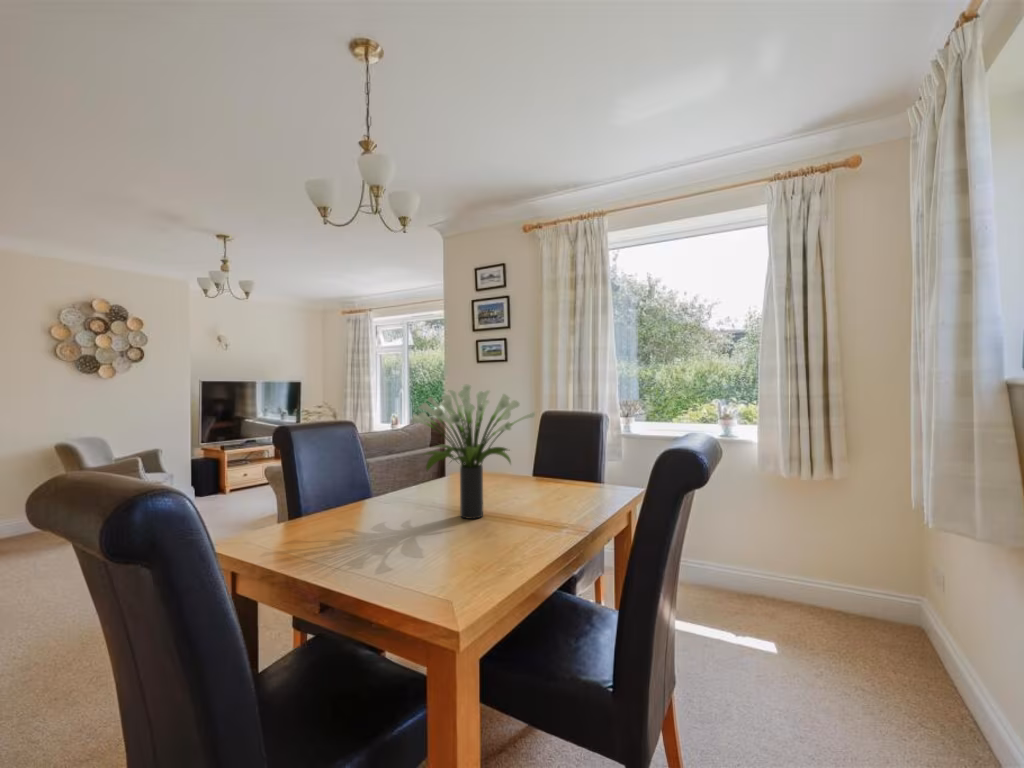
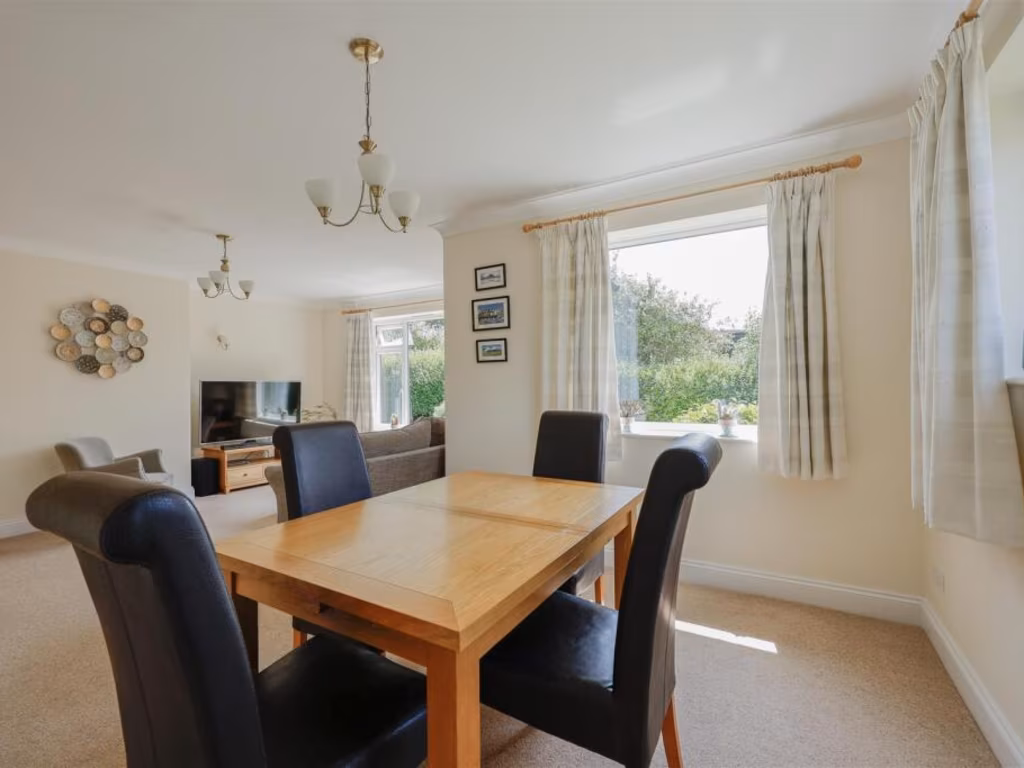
- flower arrangement (473, 450)
